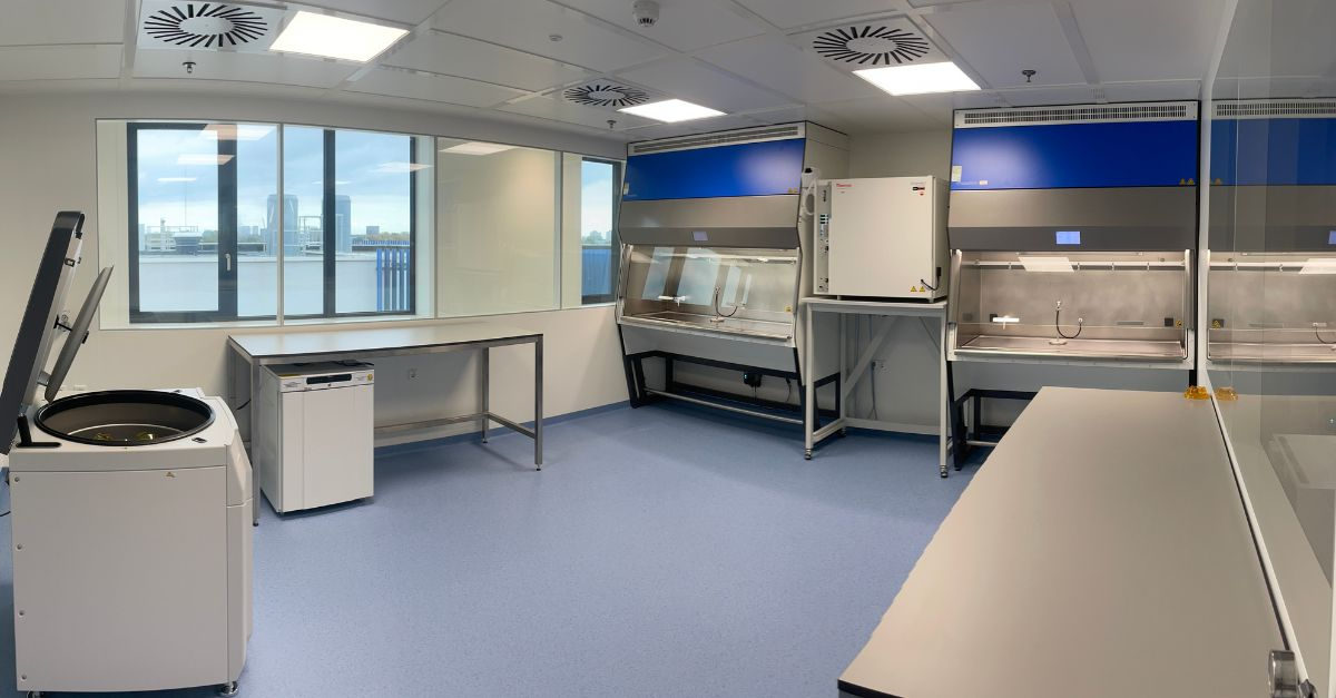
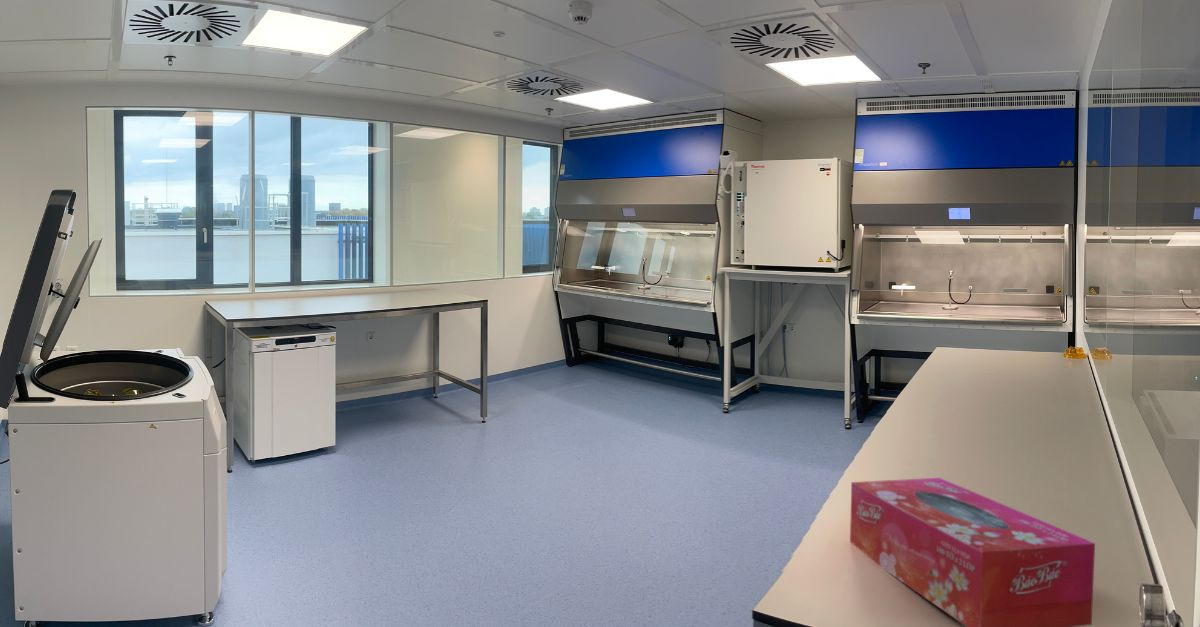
+ tissue box (956, 544)
